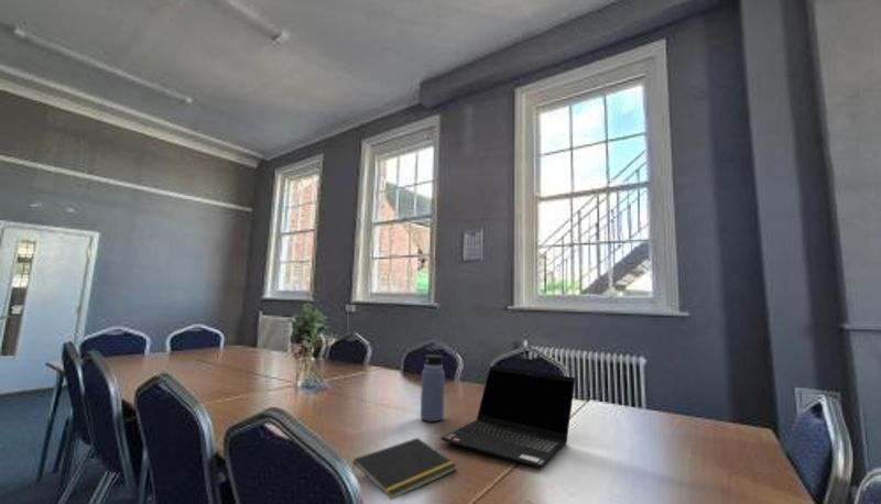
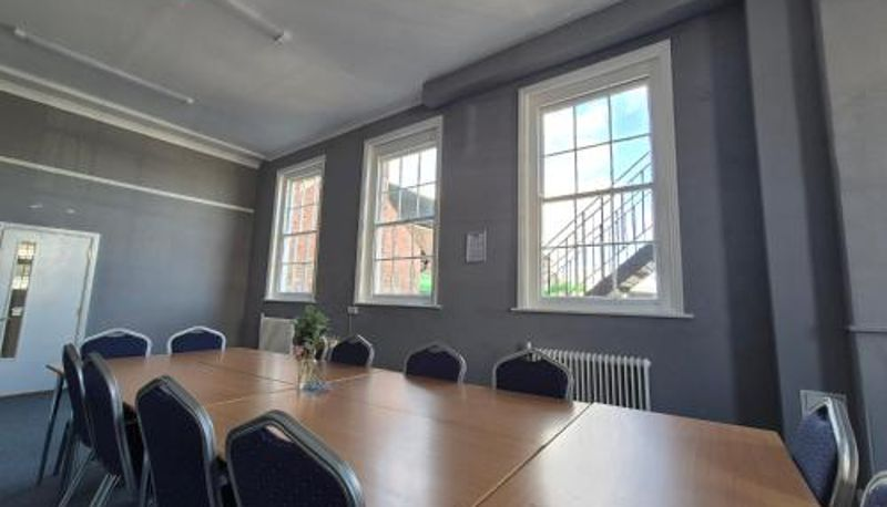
- laptop computer (510, 408)
- water bottle (432, 382)
- notepad (405, 464)
